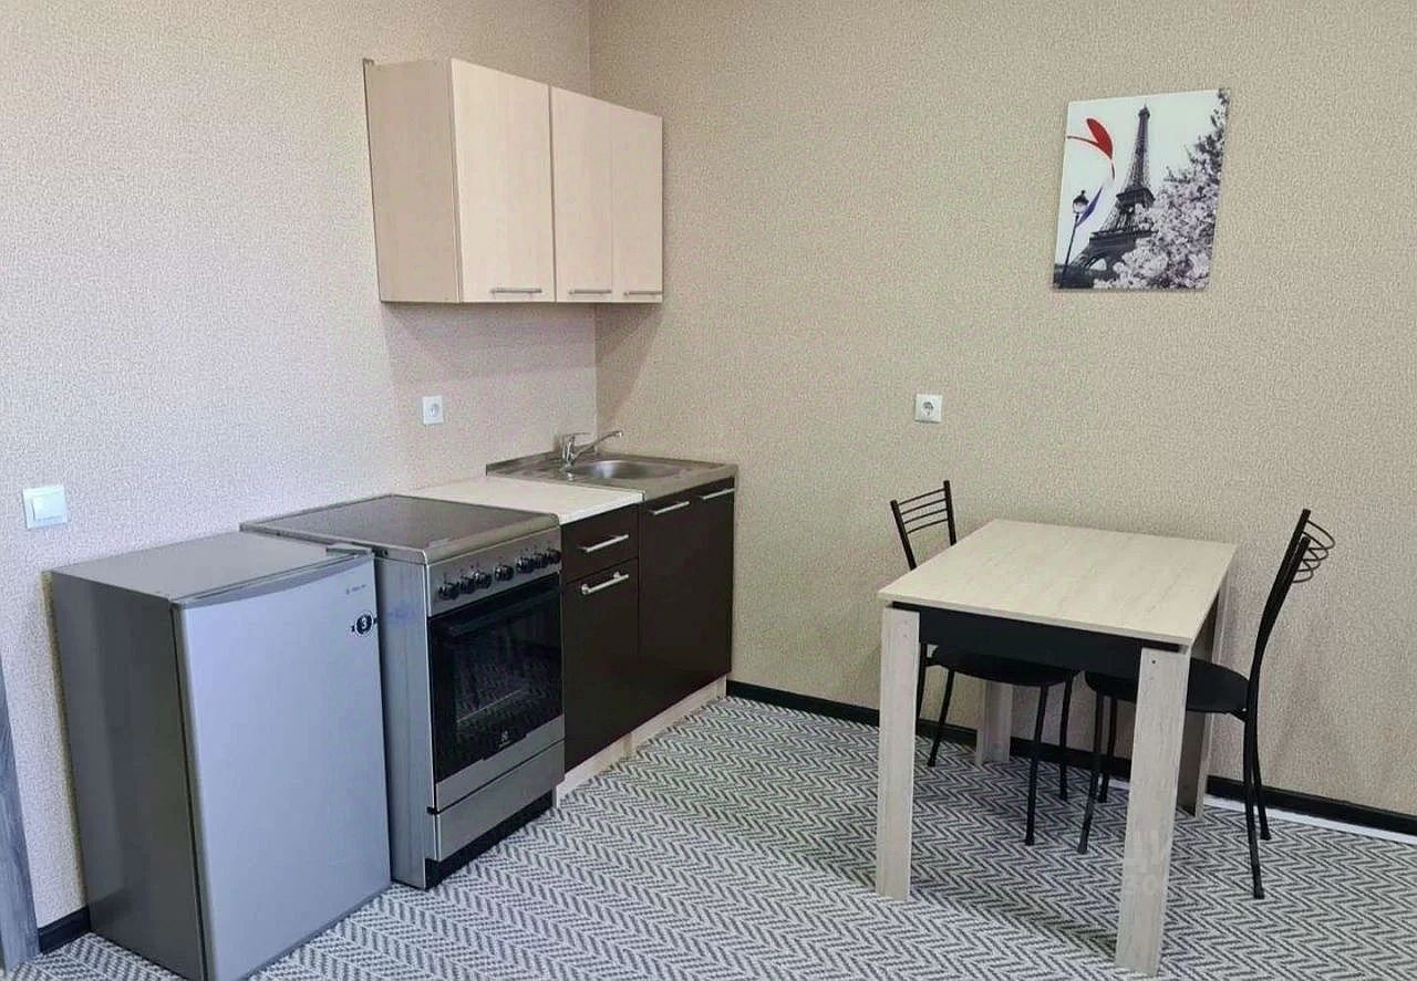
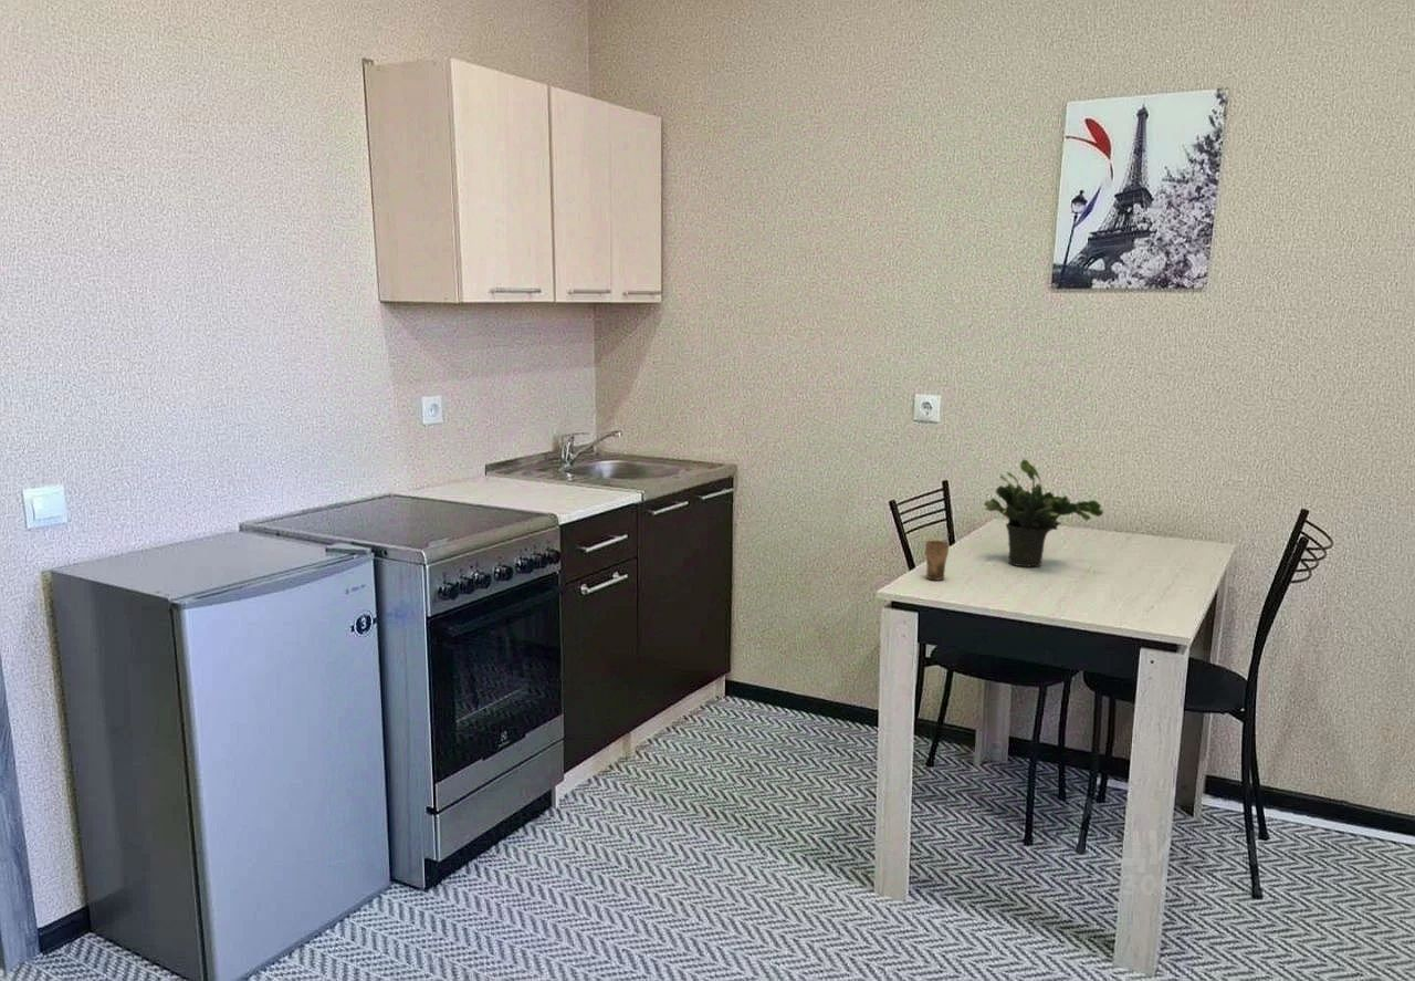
+ cup (936, 555)
+ potted plant (1040, 513)
